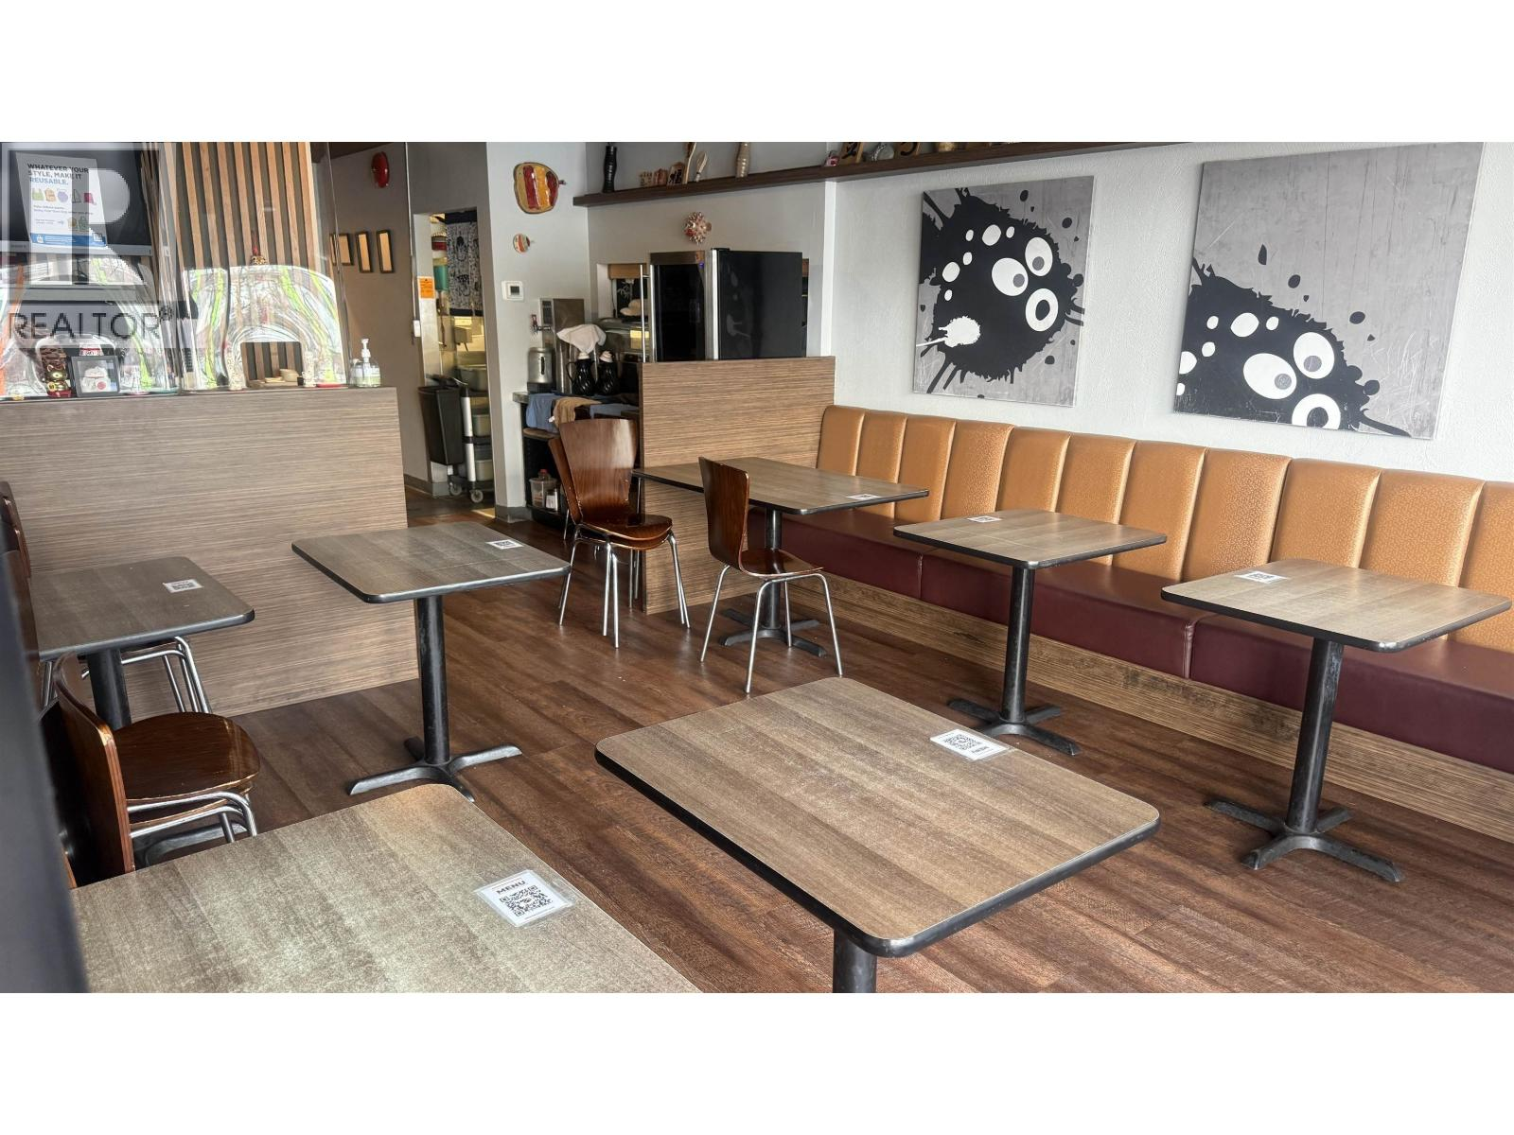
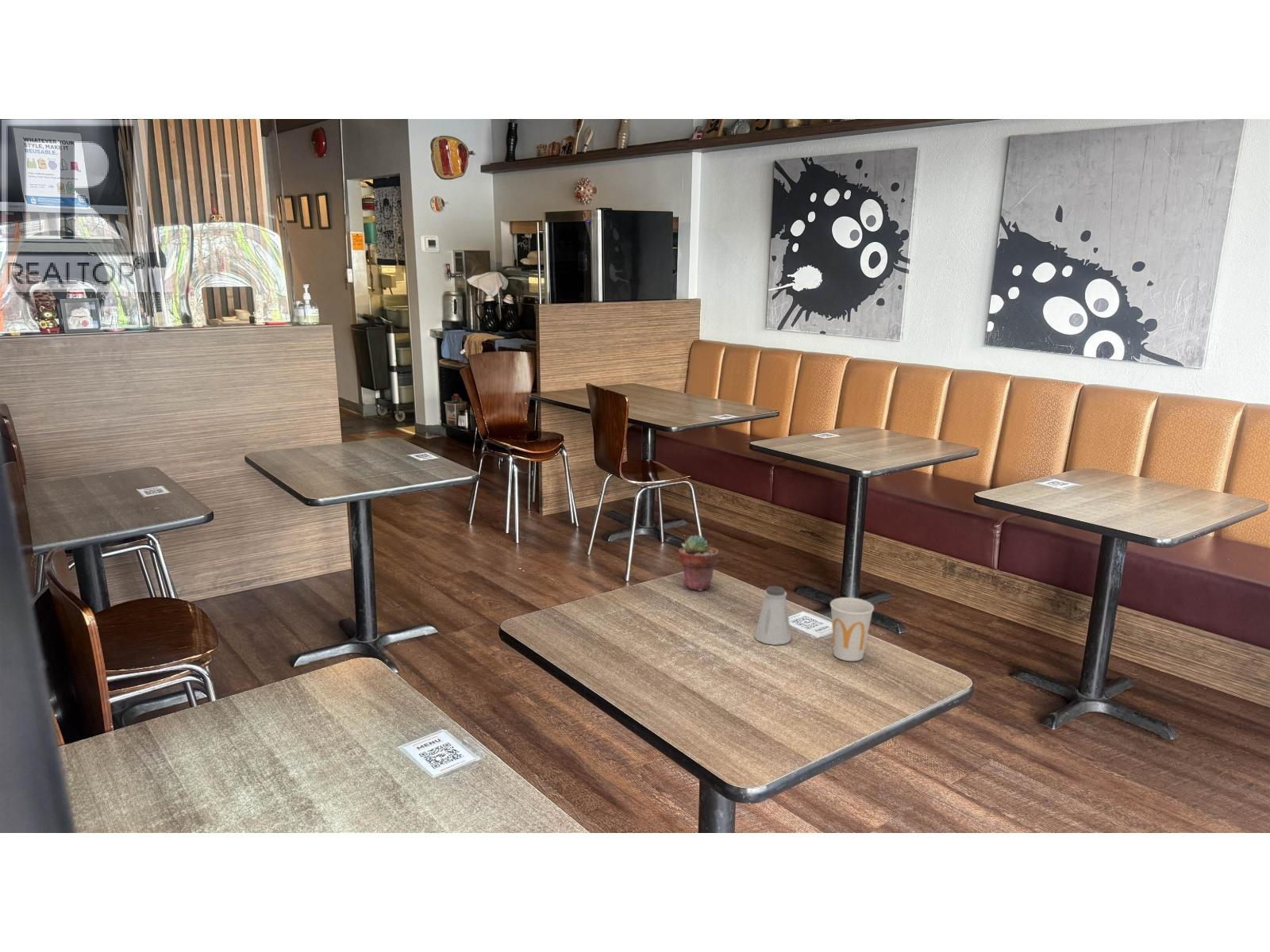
+ potted succulent (698, 560)
+ cup (850, 630)
+ saltshaker (774, 612)
